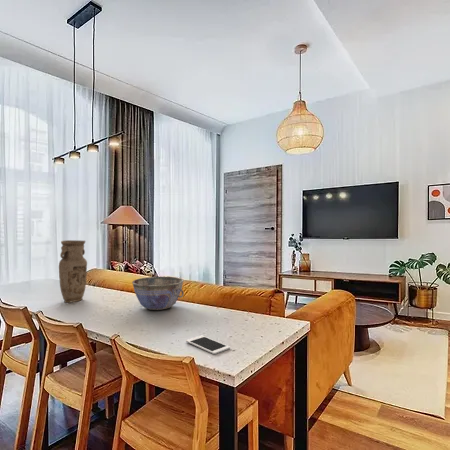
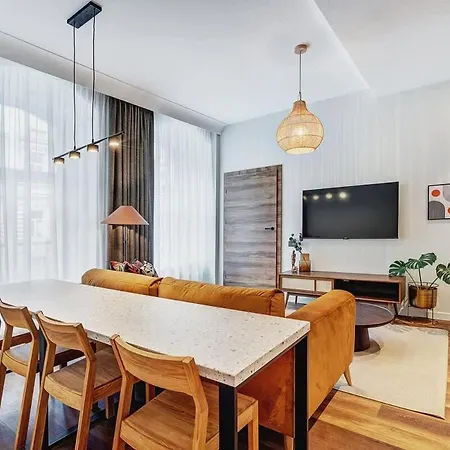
- vase (73, 270)
- cell phone (207, 344)
- bowl (158, 294)
